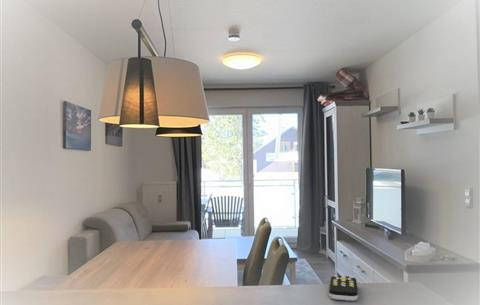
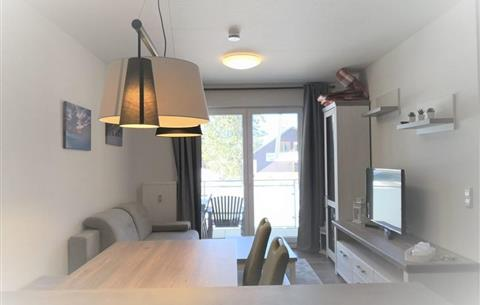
- remote control (343, 287)
